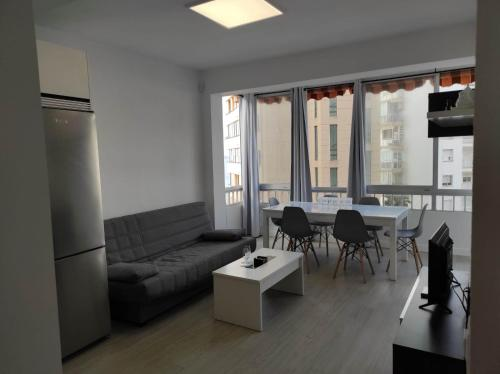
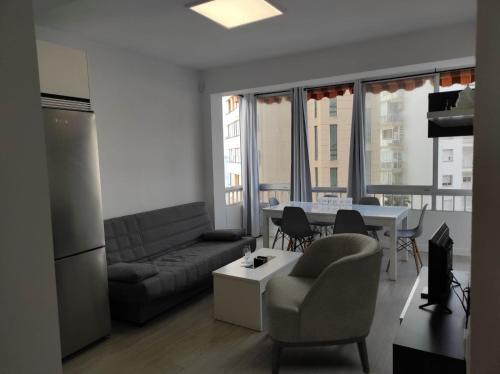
+ armchair (321, 295)
